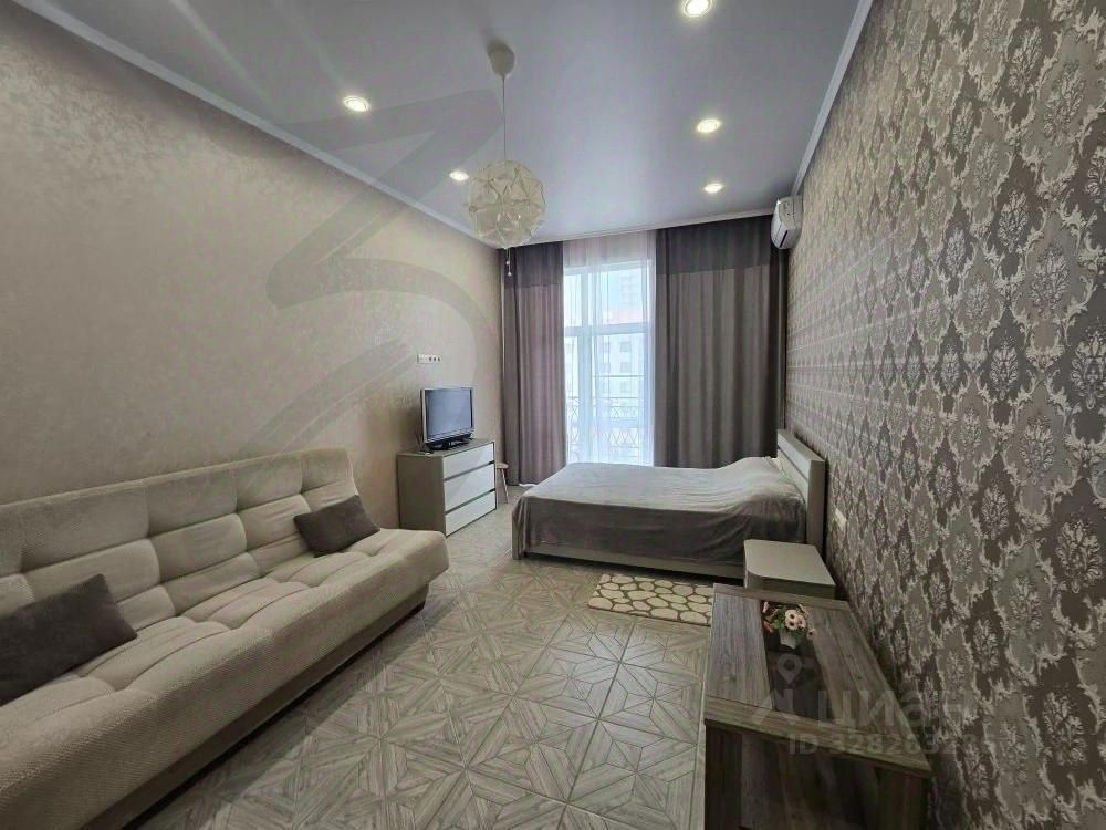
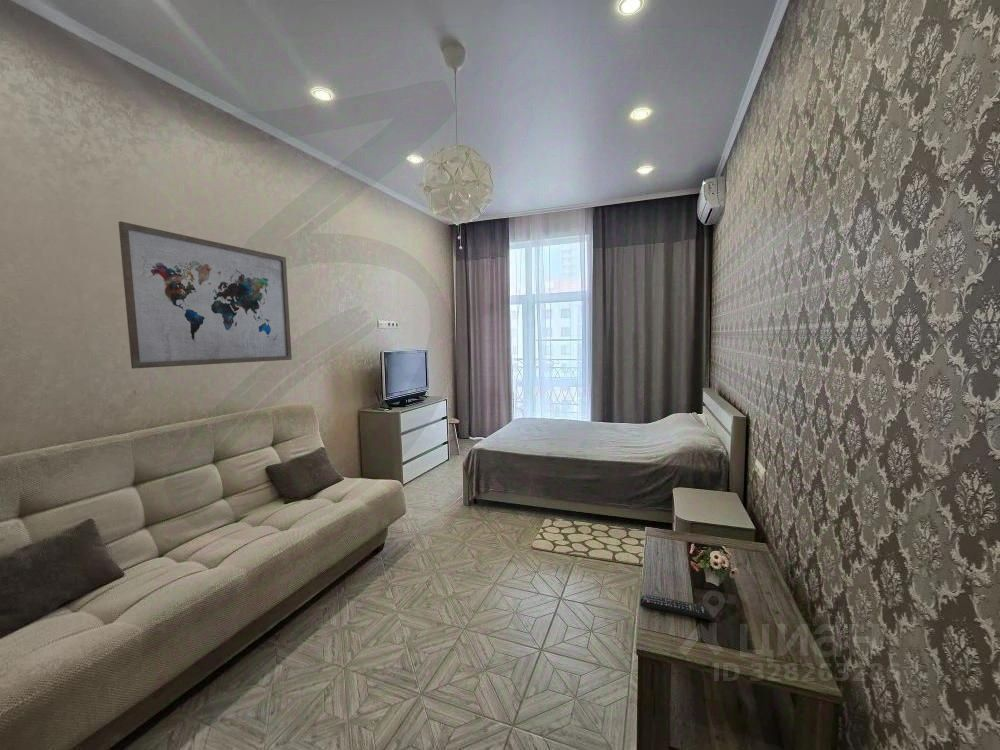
+ remote control (674, 607)
+ wall art (221, 303)
